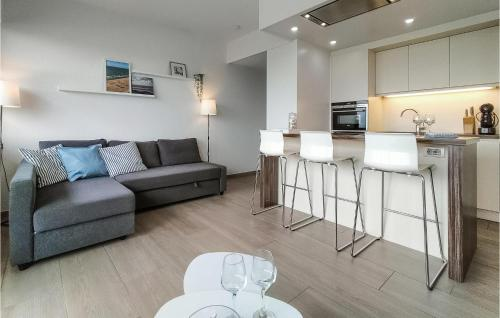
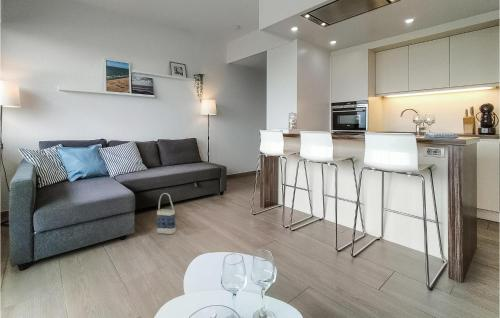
+ bag (166, 212)
